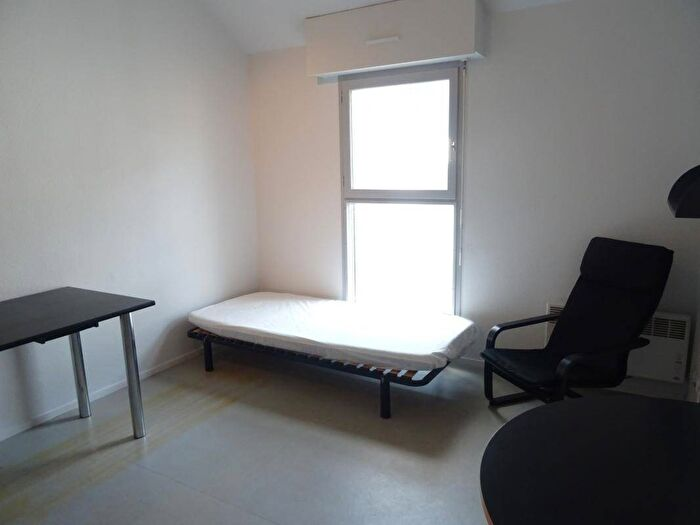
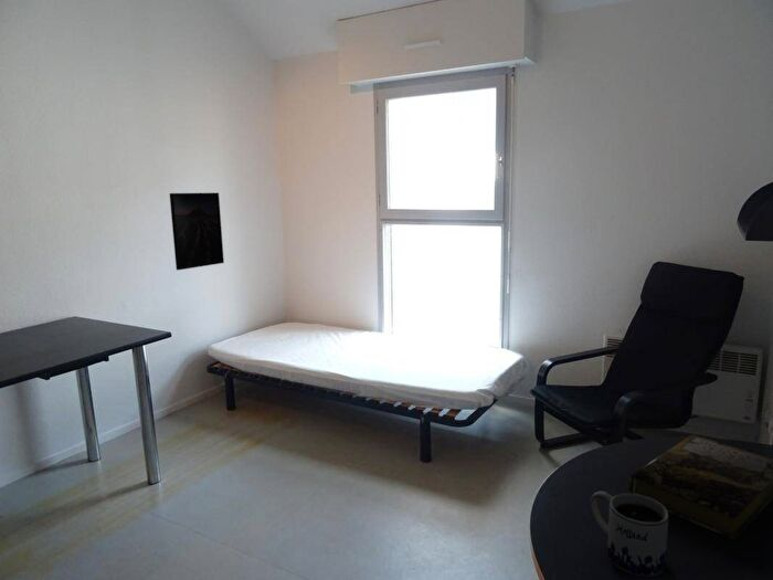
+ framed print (198, 230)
+ book (709, 478)
+ mug (628, 529)
